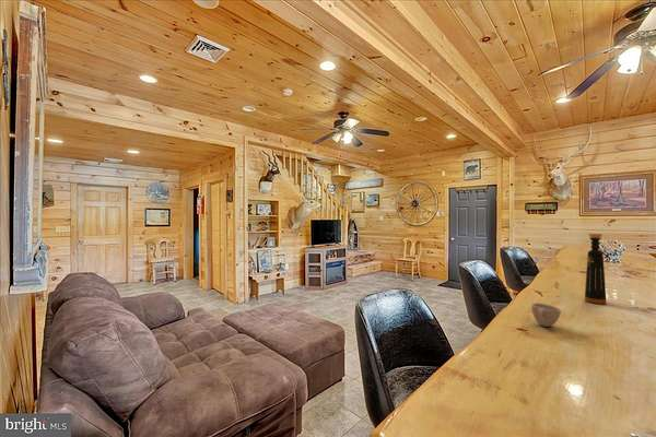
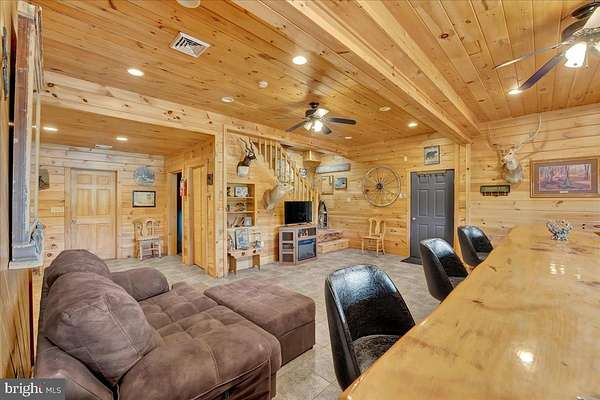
- cup (544, 316)
- bottle (595, 268)
